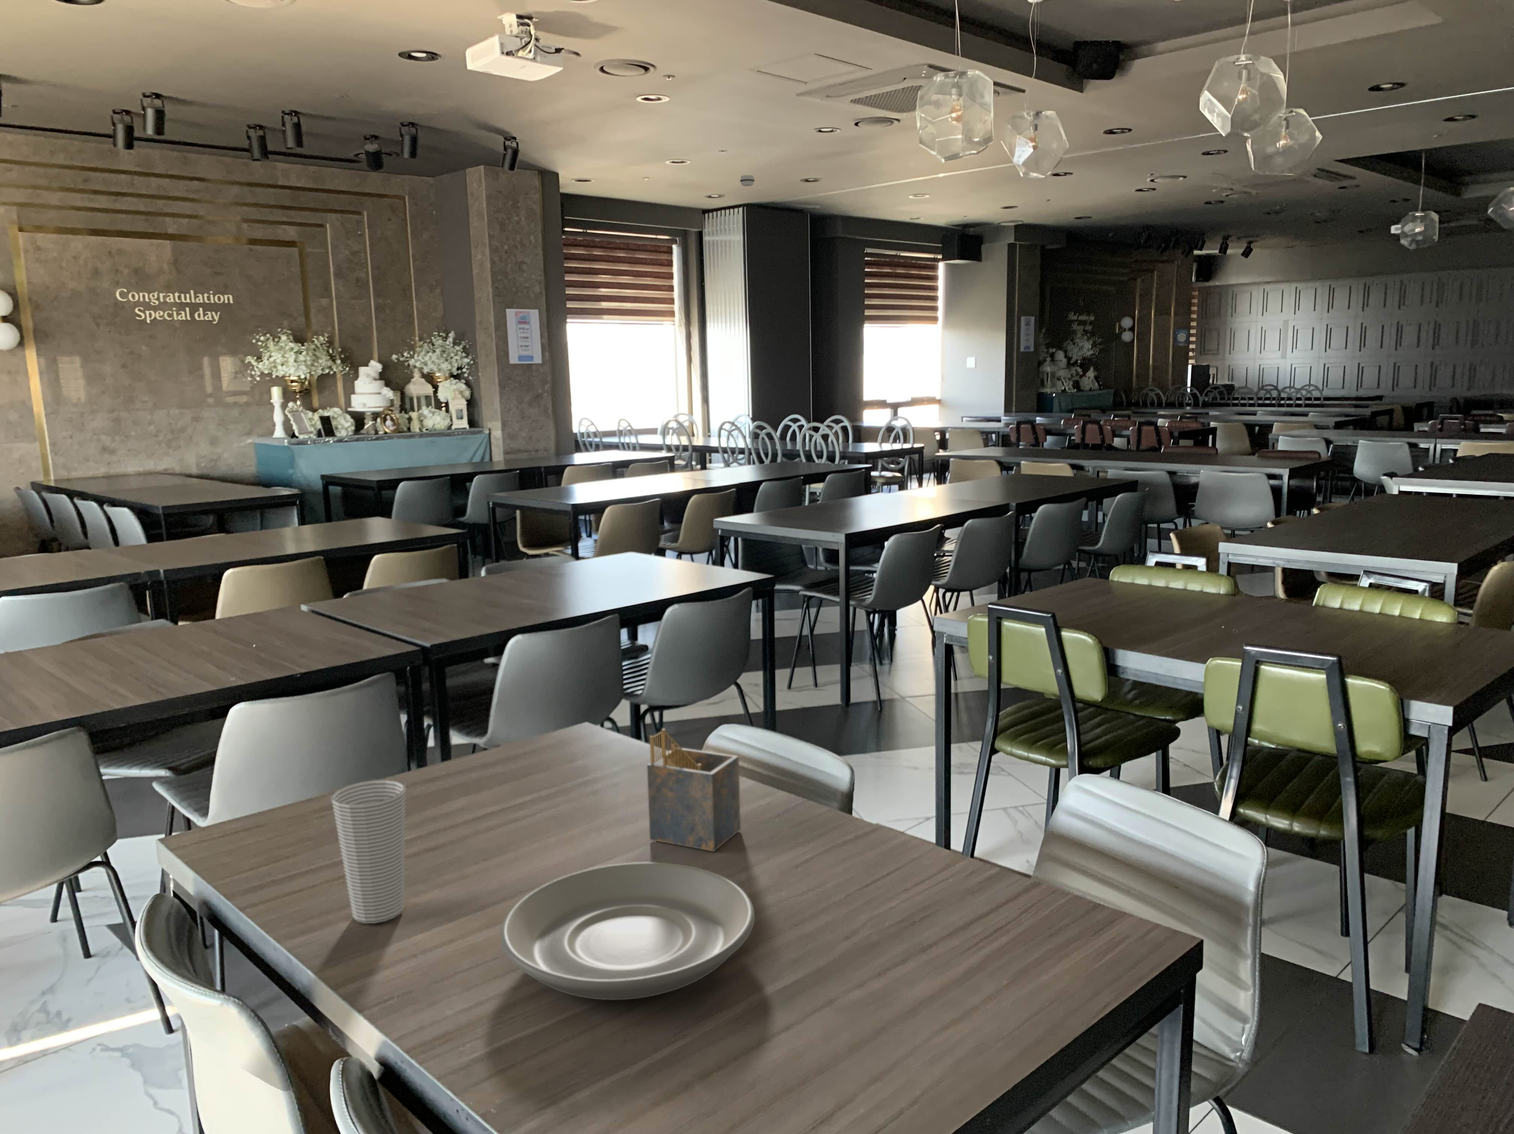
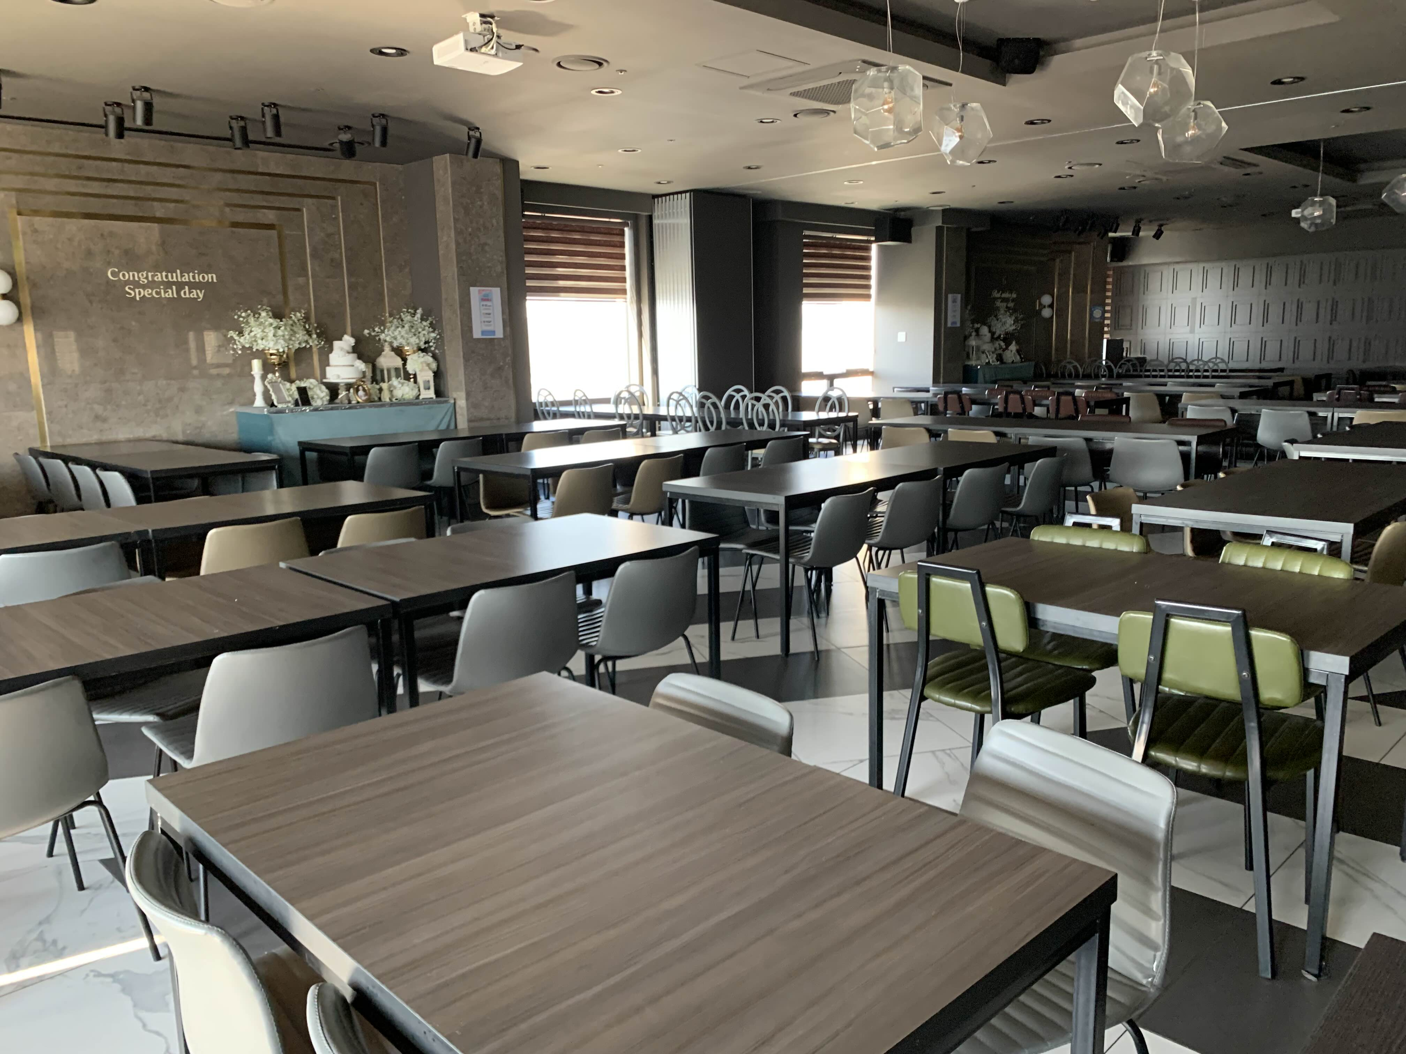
- plate (629, 934)
- cup (373, 853)
- smoke detector (747, 181)
- napkin holder (693, 784)
